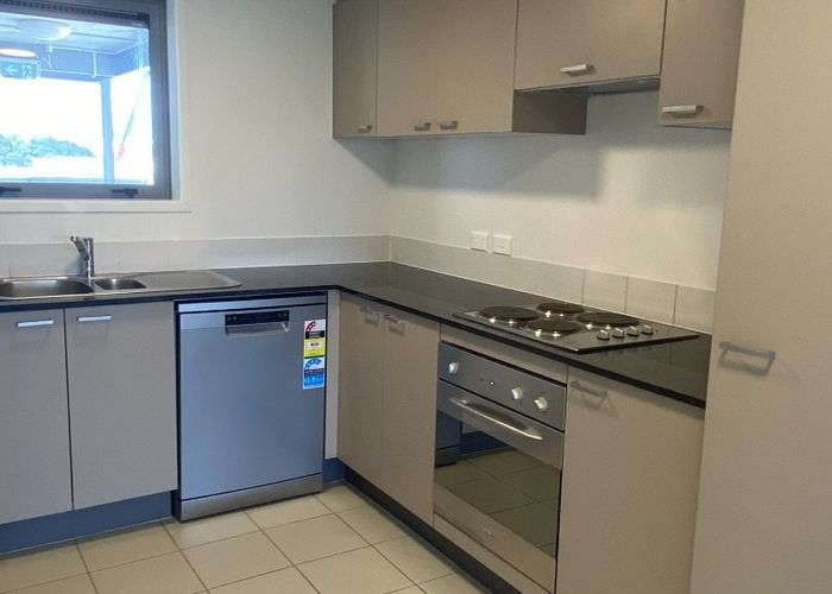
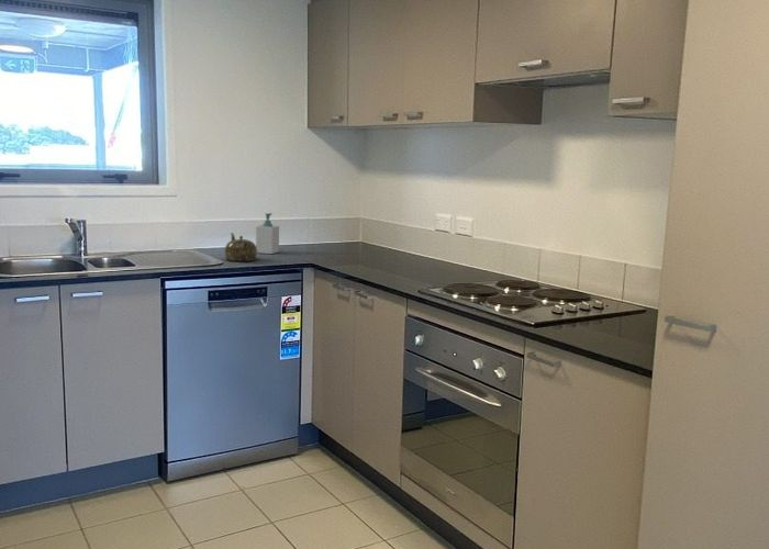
+ teapot (239, 247)
+ soap bottle (267, 233)
